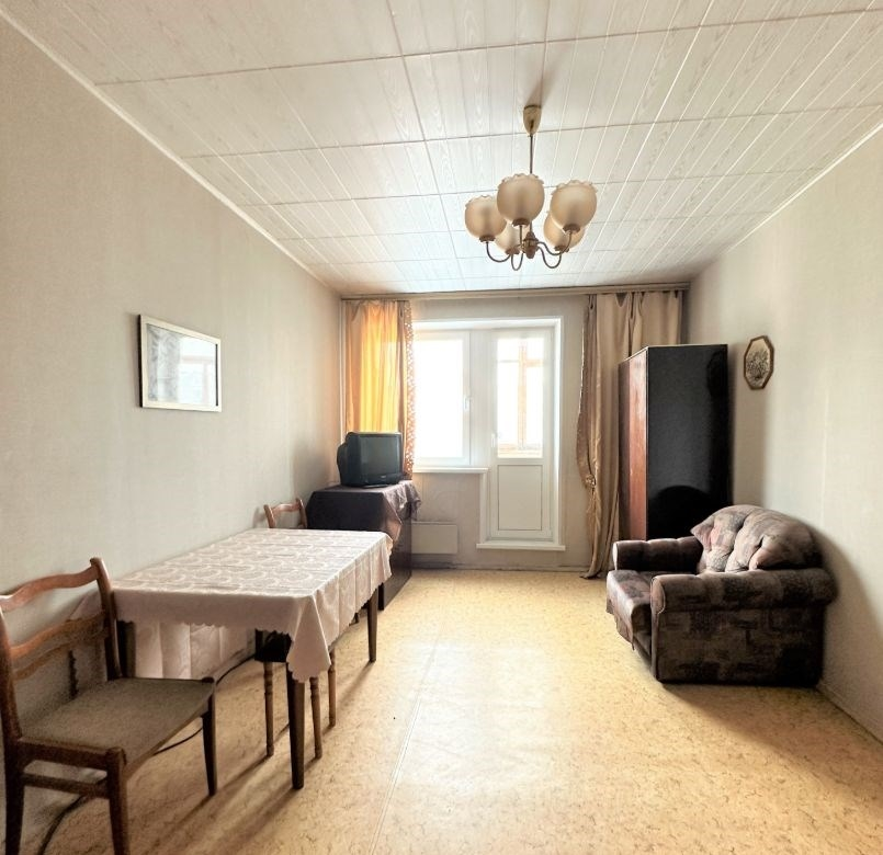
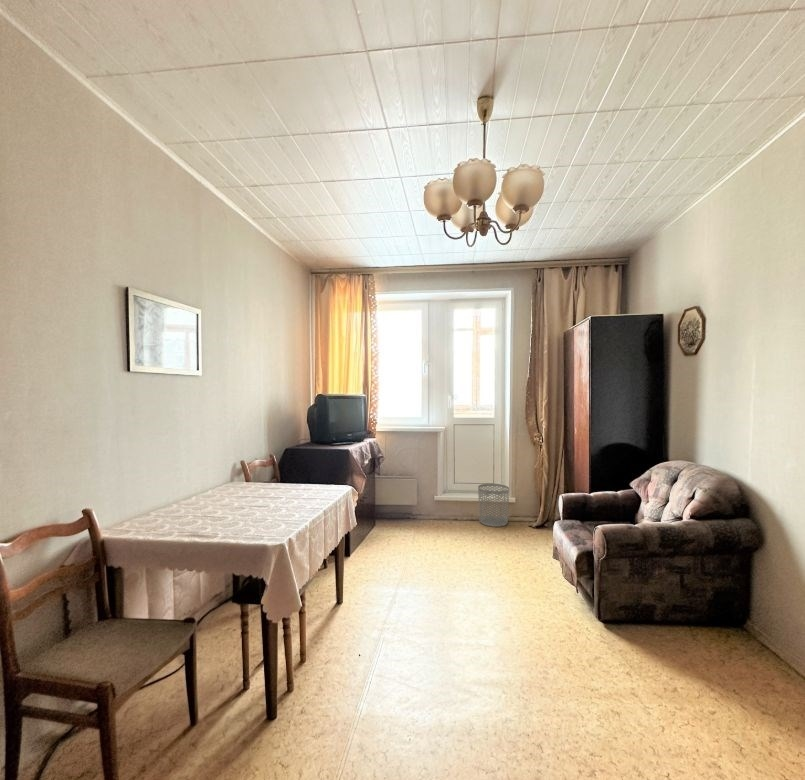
+ waste bin (493, 504)
